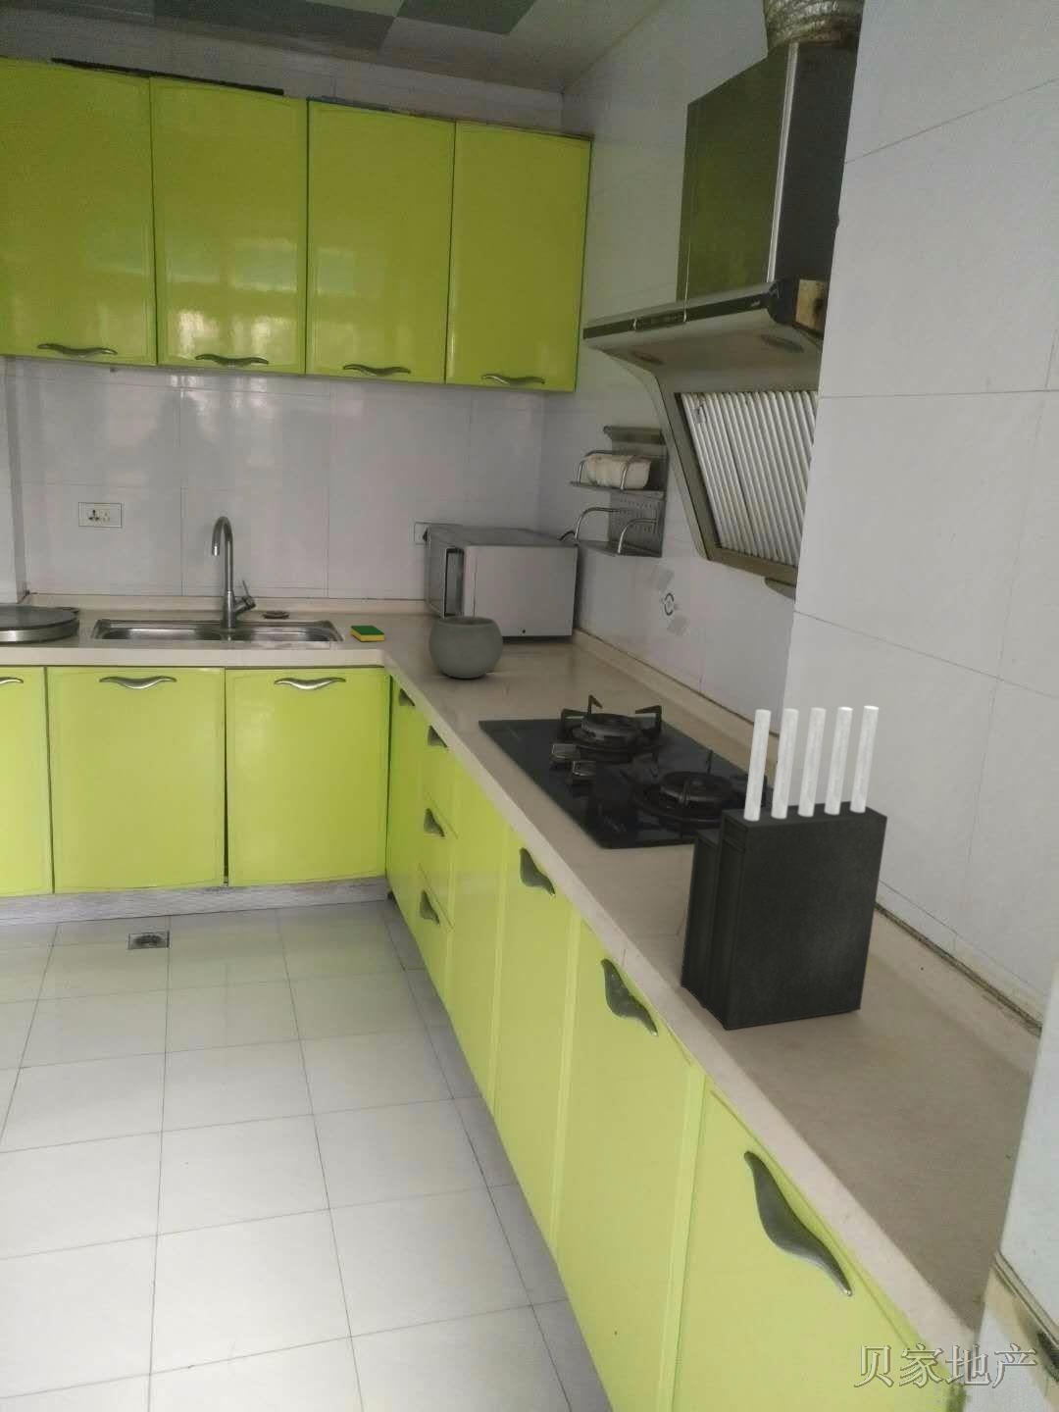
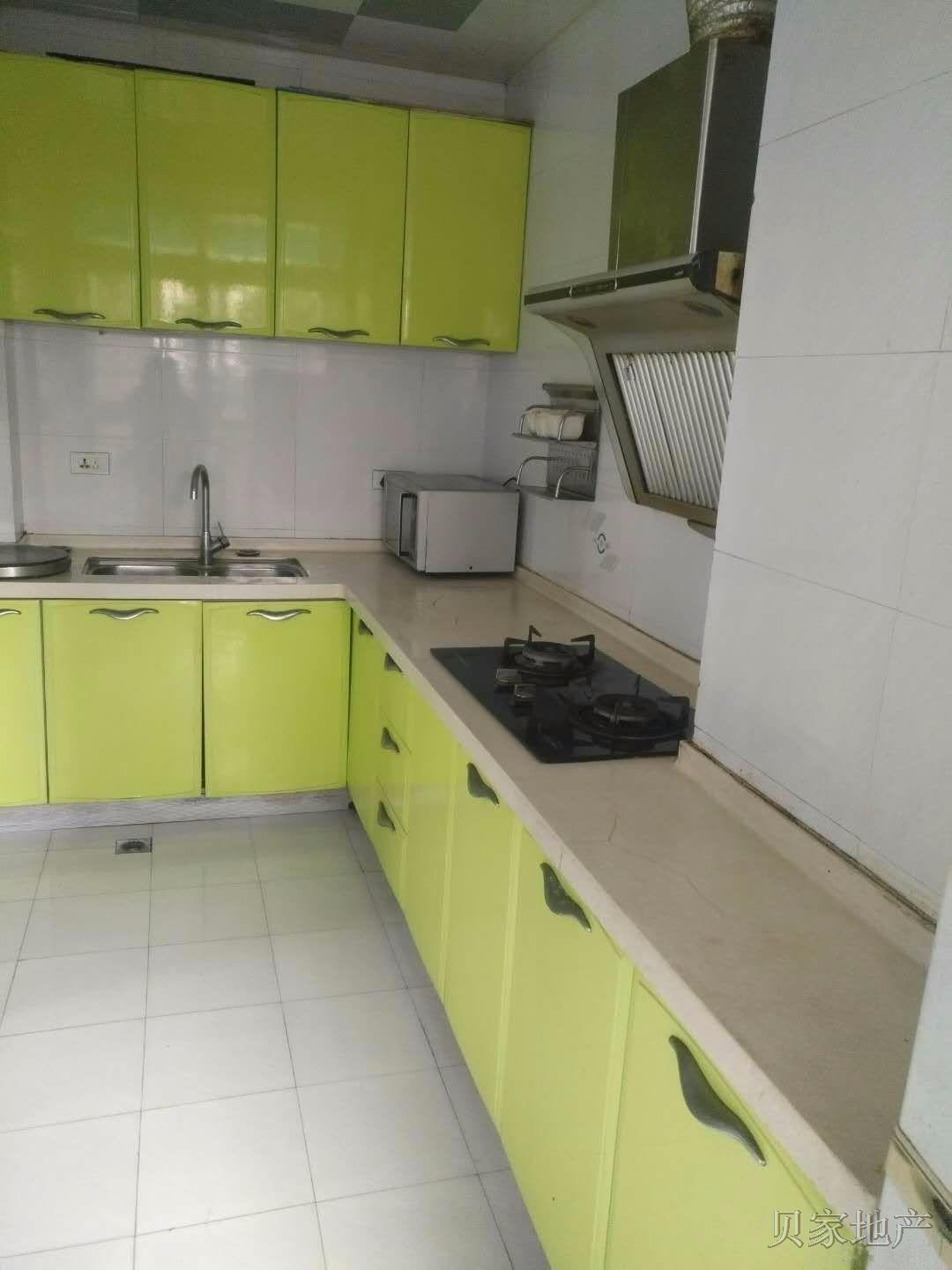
- dish sponge (367, 633)
- knife block (780, 852)
- bowl (465, 648)
